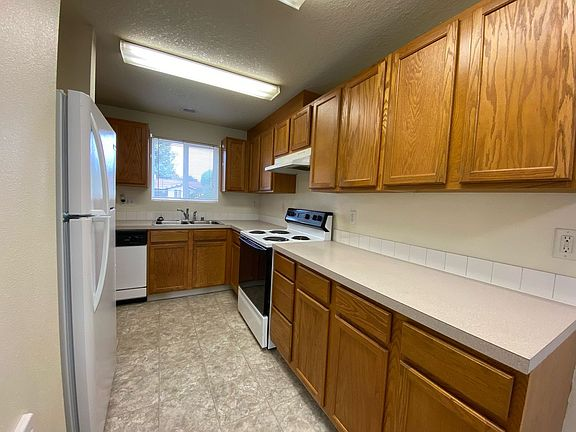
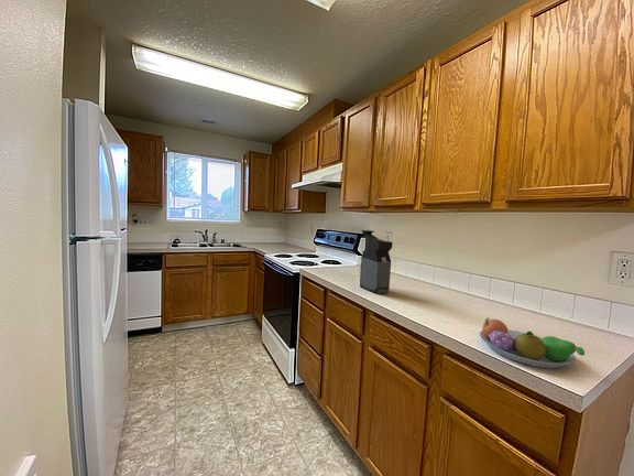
+ fruit bowl (526, 337)
+ coffee maker (374, 260)
